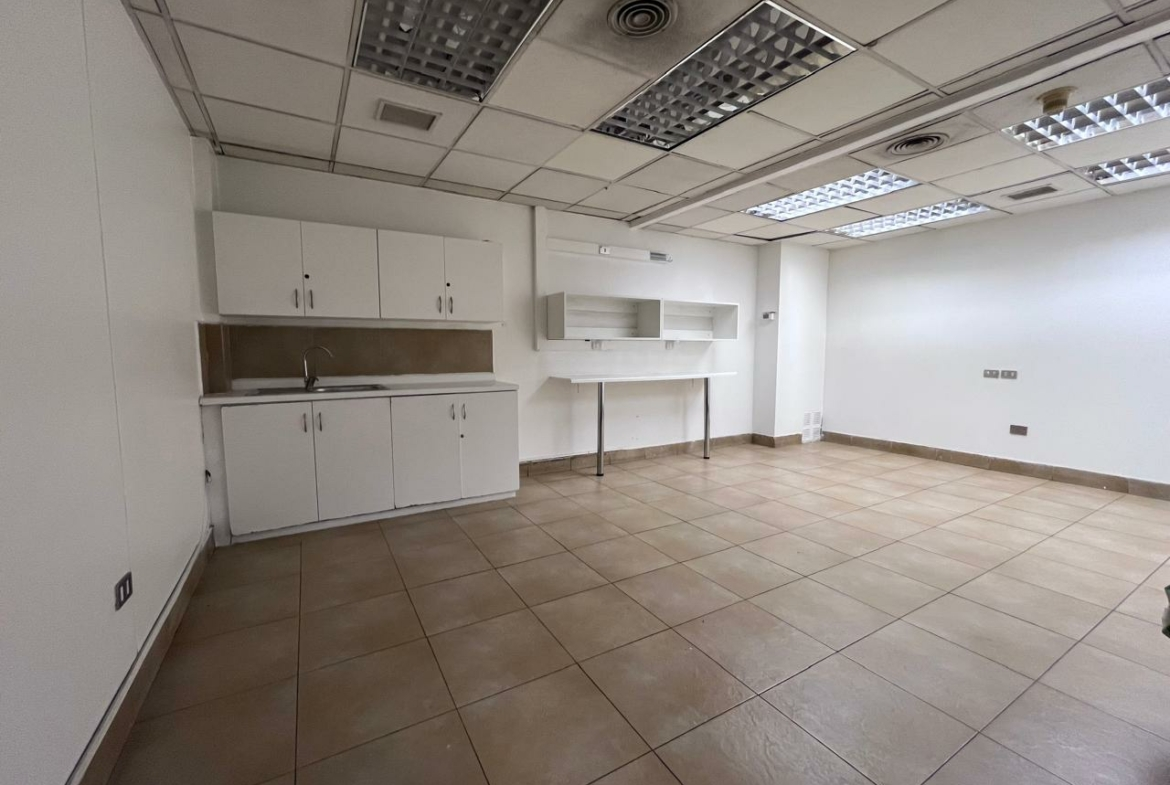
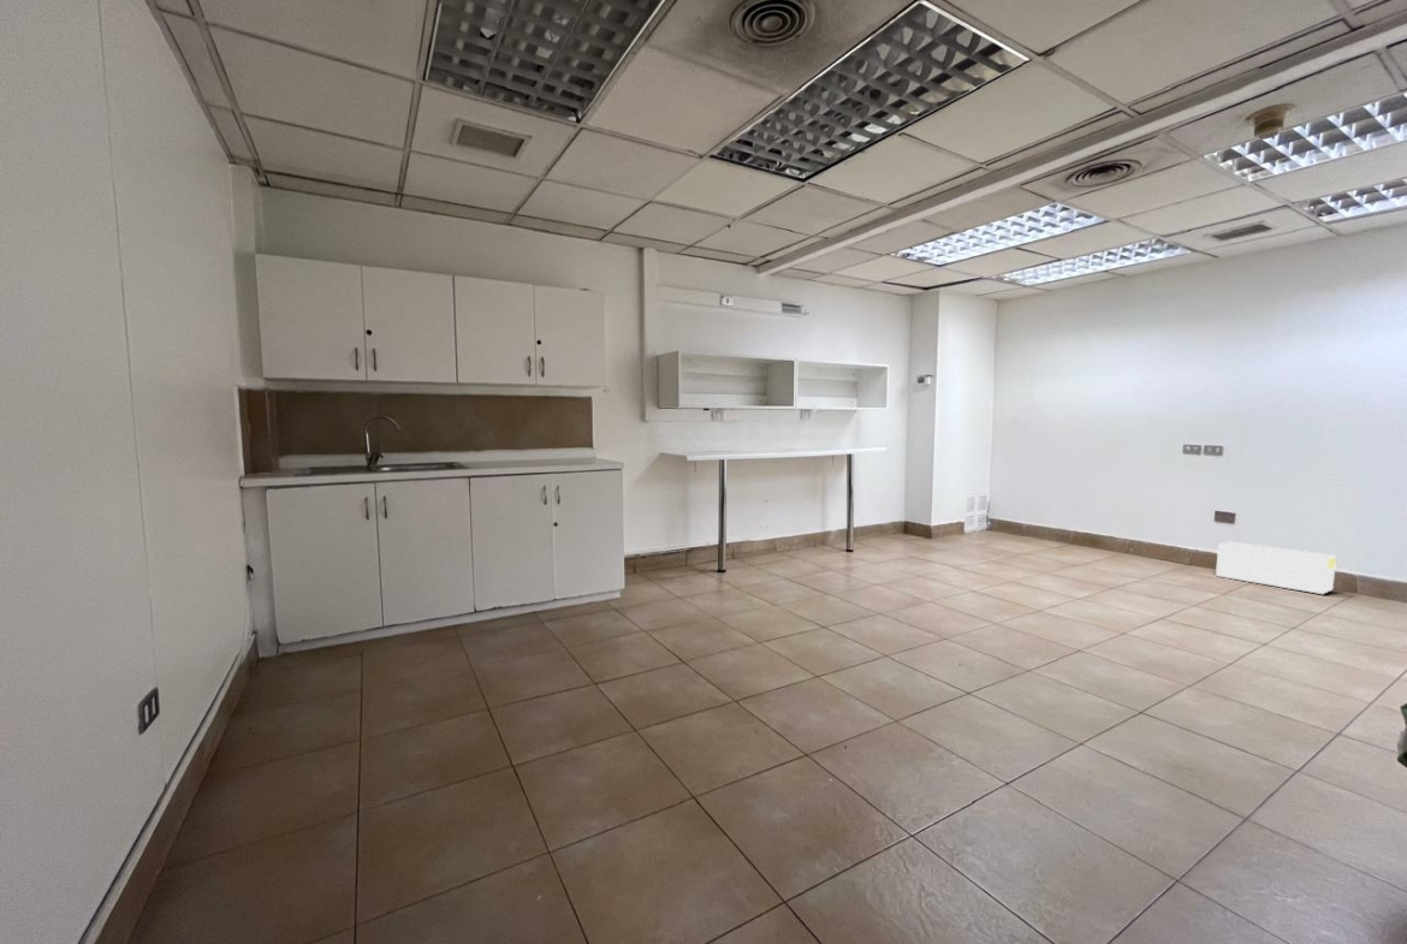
+ cardboard box (1272, 565)
